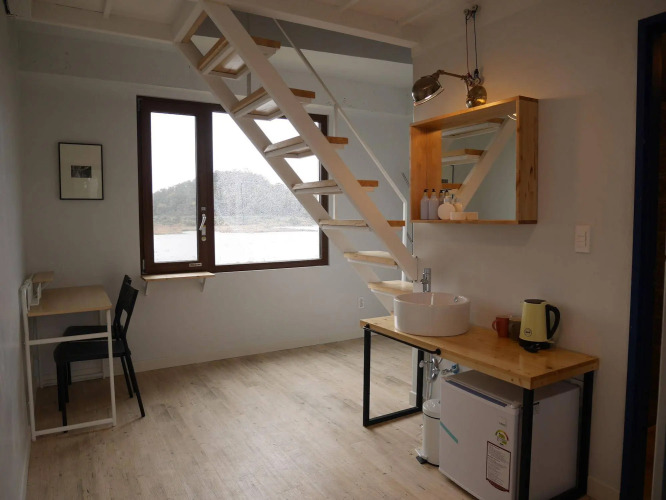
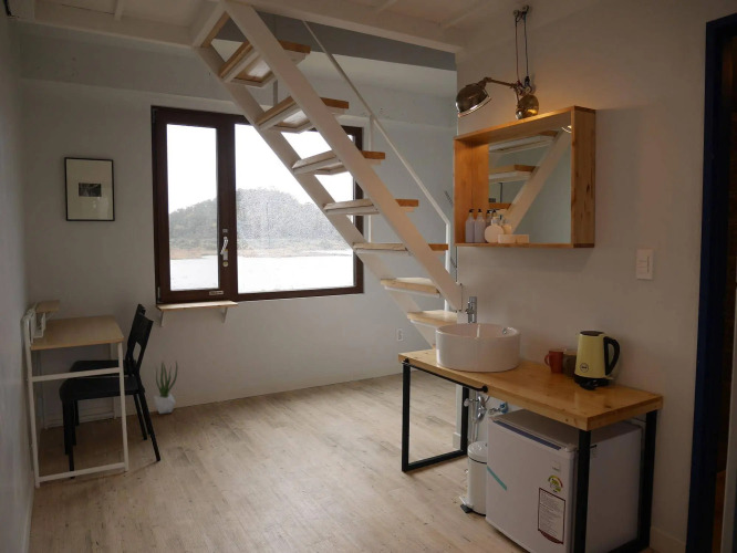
+ potted plant (166, 386)
